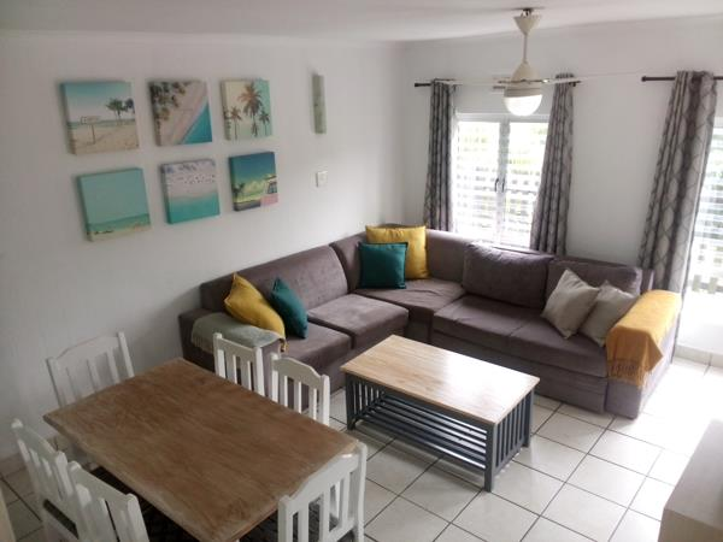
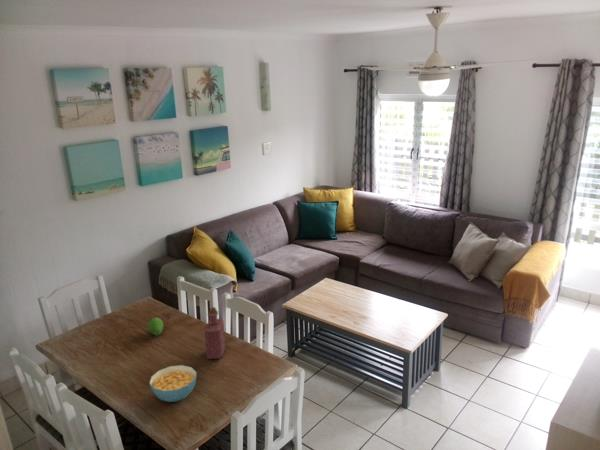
+ cereal bowl (174, 387)
+ fruit (156, 326)
+ bottle (214, 331)
